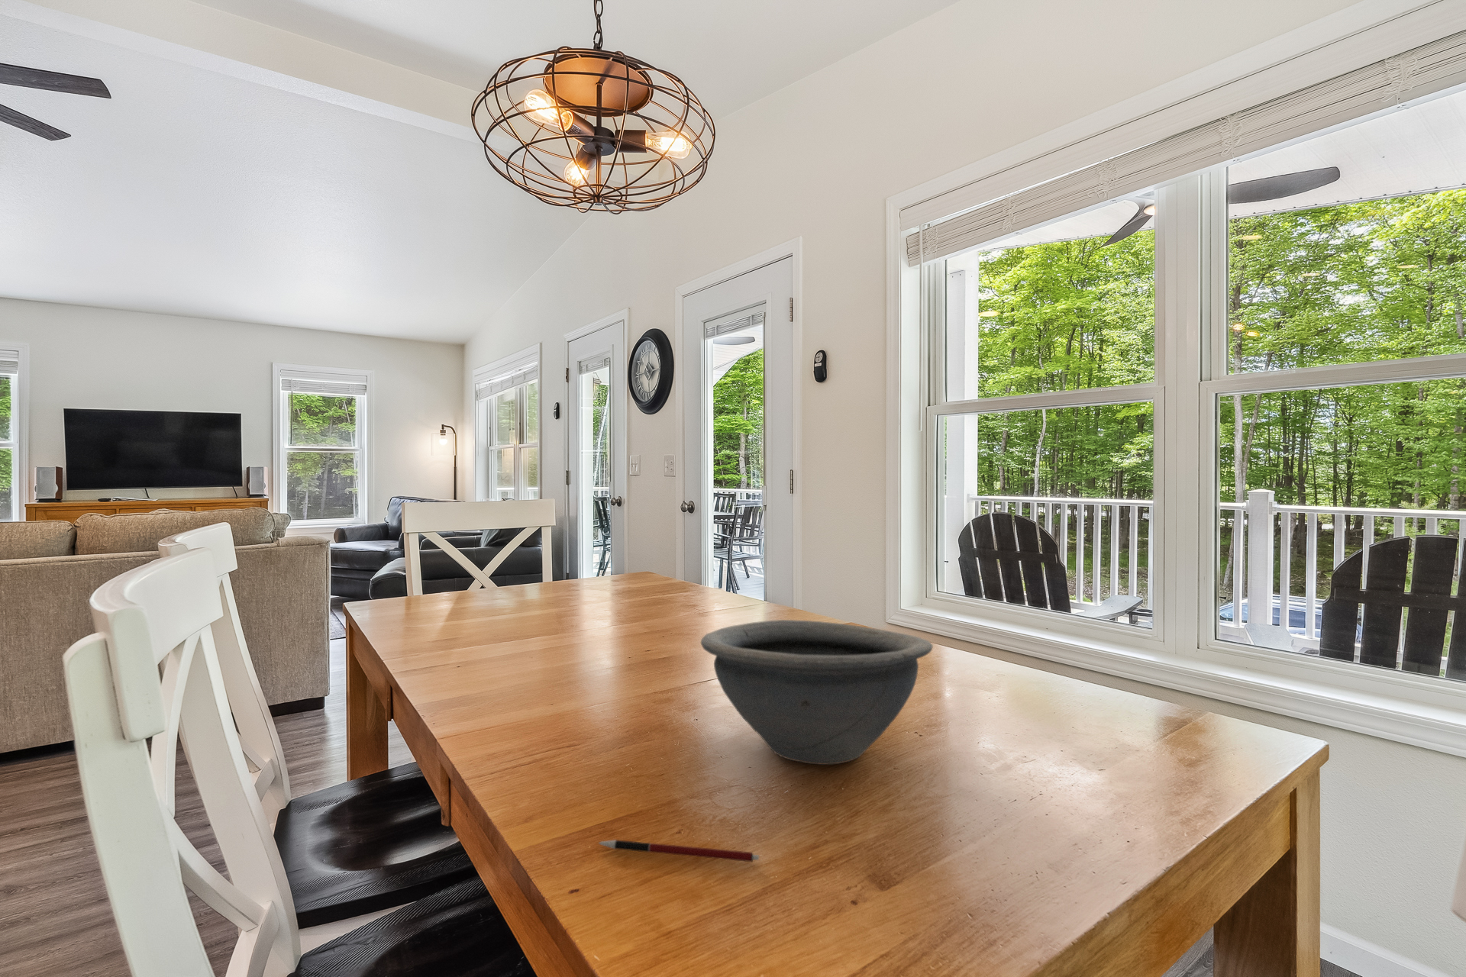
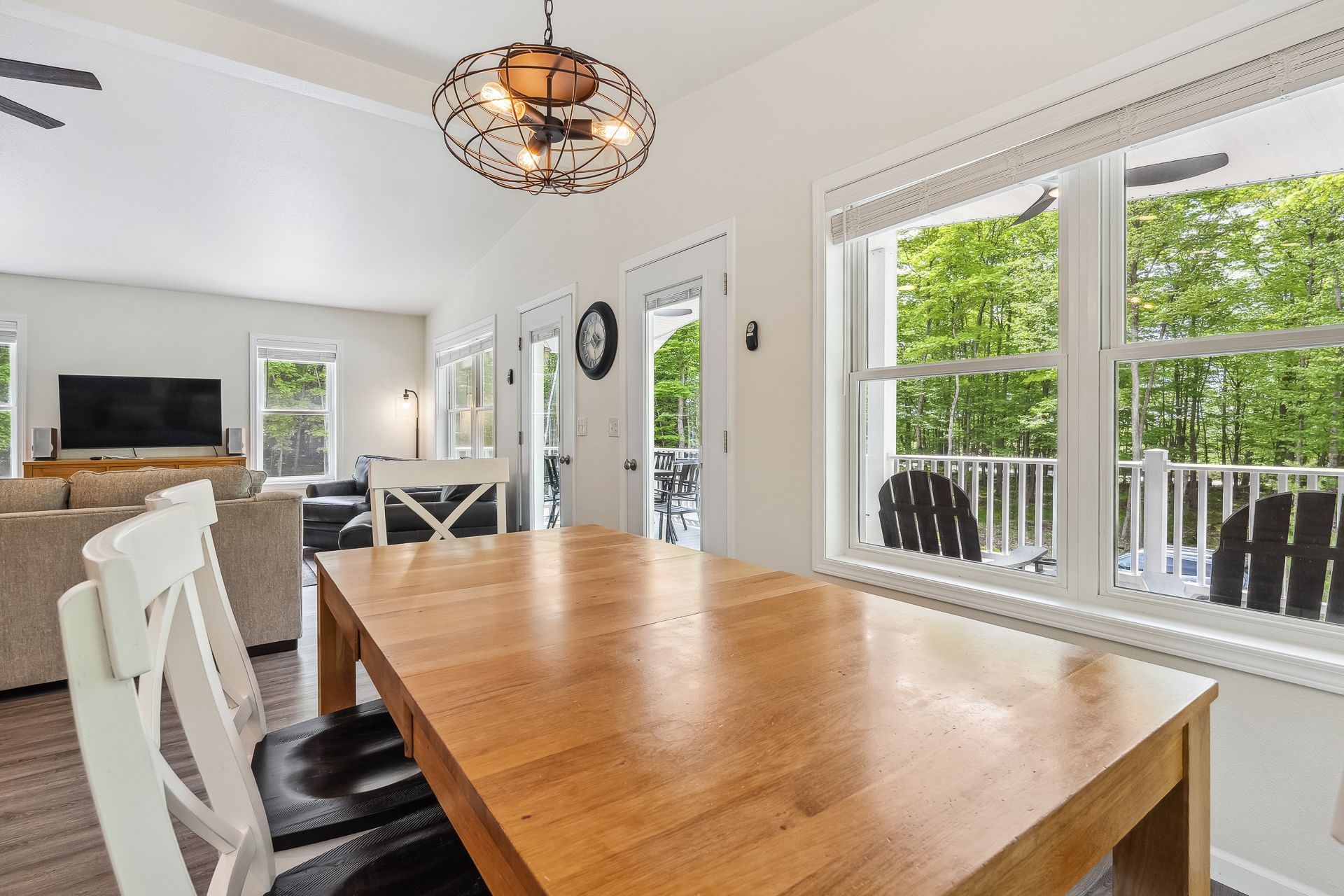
- bowl (815, 688)
- pen (676, 849)
